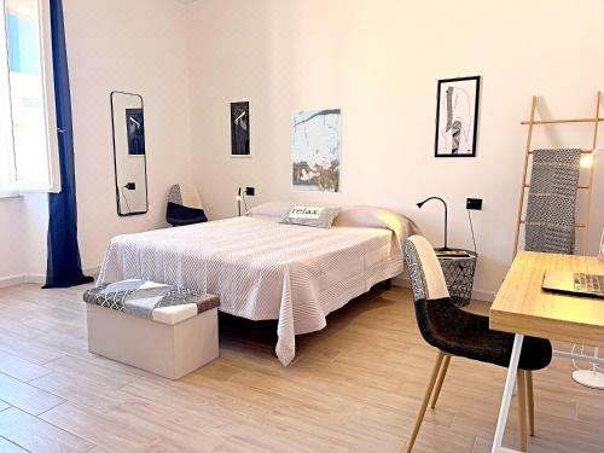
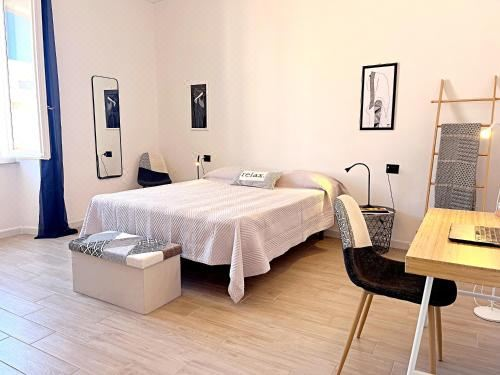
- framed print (315, 151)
